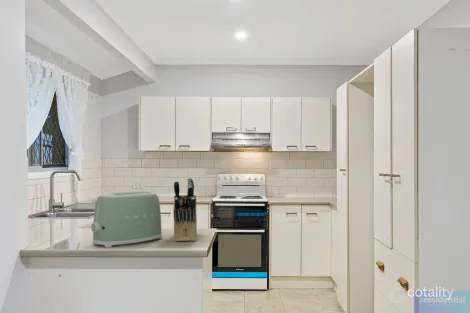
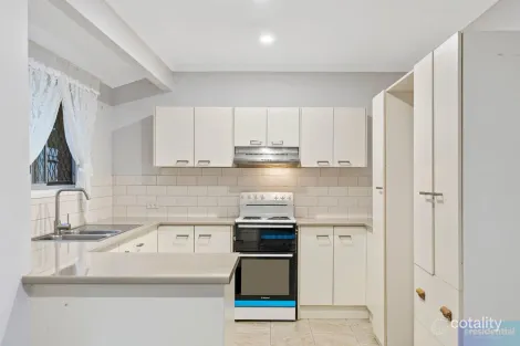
- toaster (128, 216)
- knife block (185, 207)
